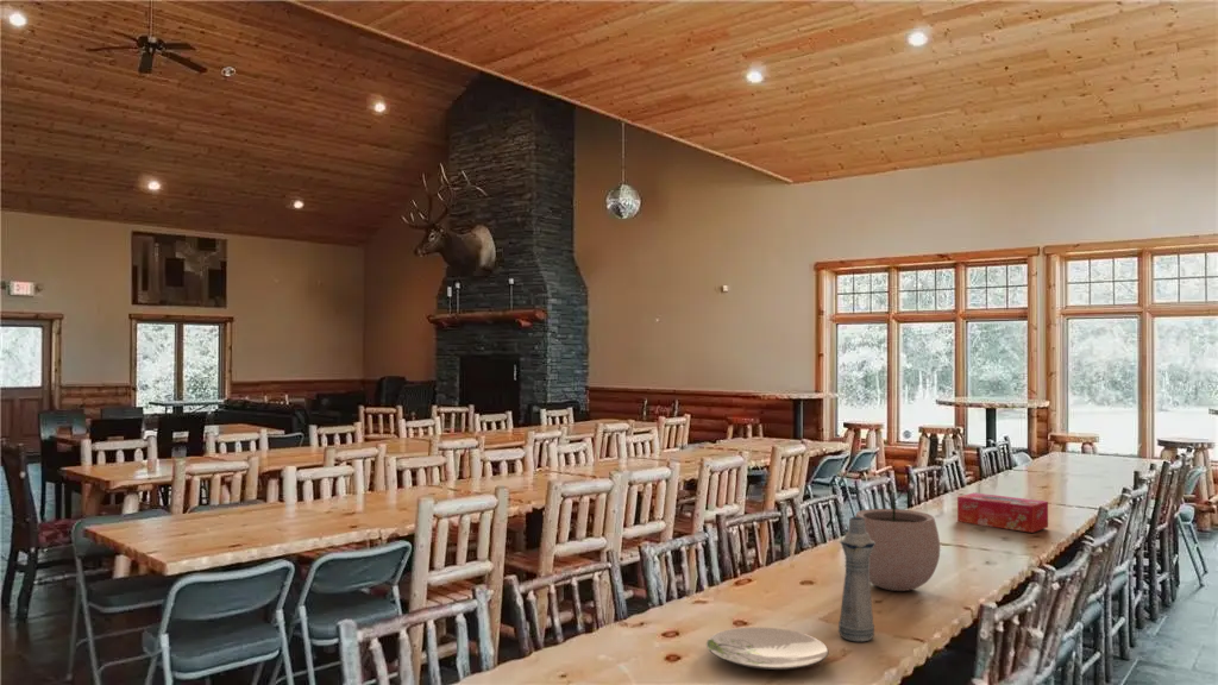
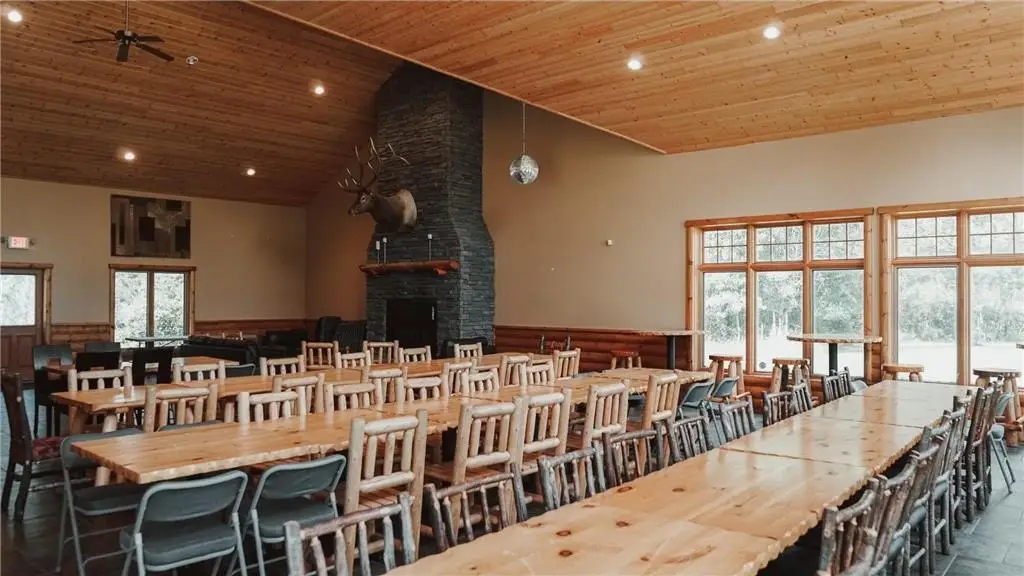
- bottle (856, 577)
- plate (766, 653)
- plant pot (894, 535)
- tissue box (1002, 511)
